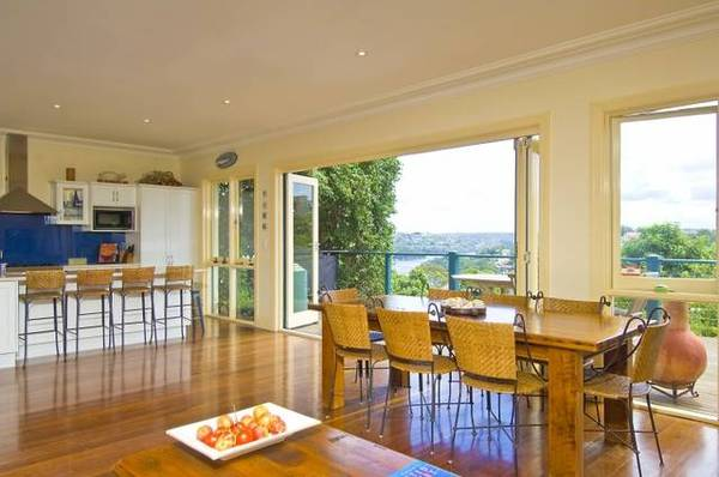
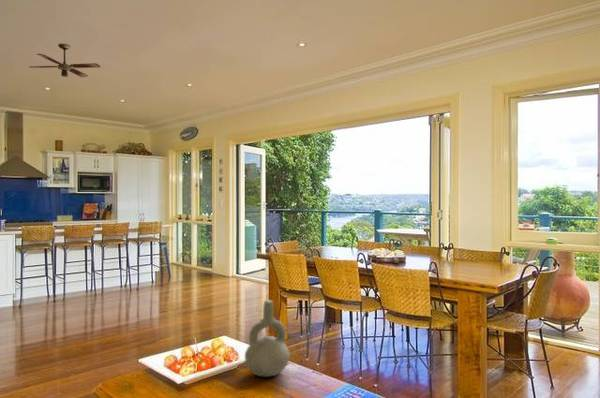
+ decorative vase (267, 336)
+ ceiling fan (64, 61)
